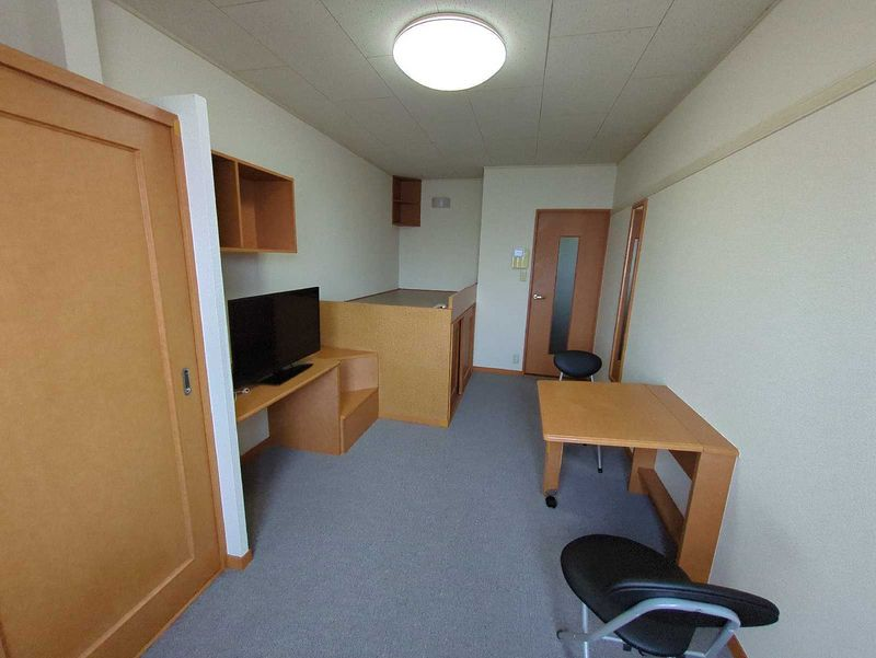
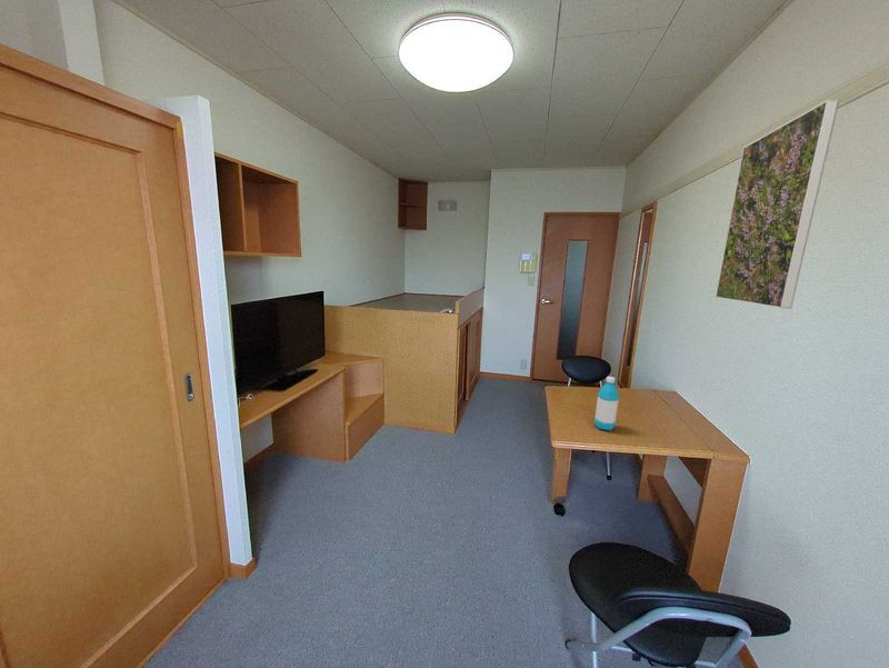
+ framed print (765, 218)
+ water bottle (607, 402)
